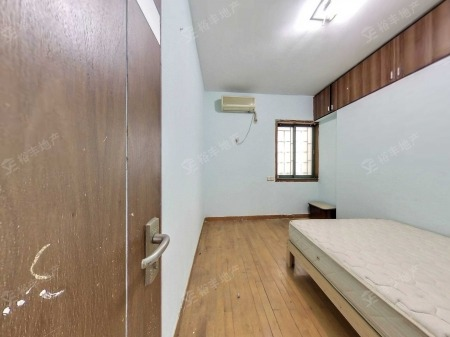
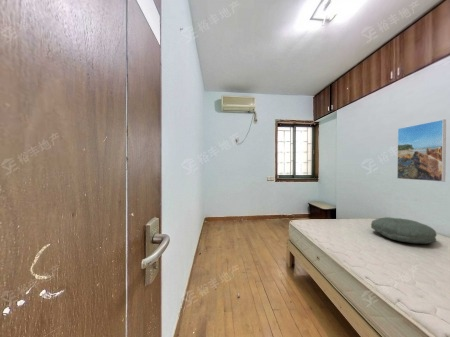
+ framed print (418, 152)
+ pillow (402, 229)
